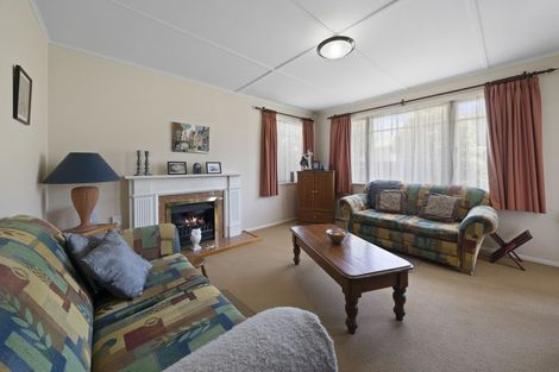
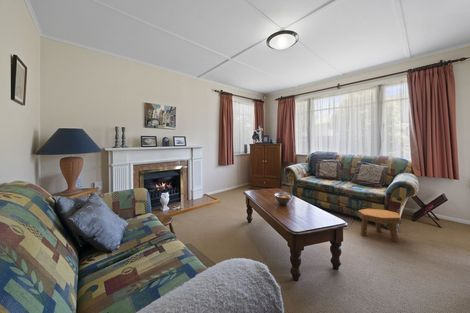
+ footstool (379, 223)
